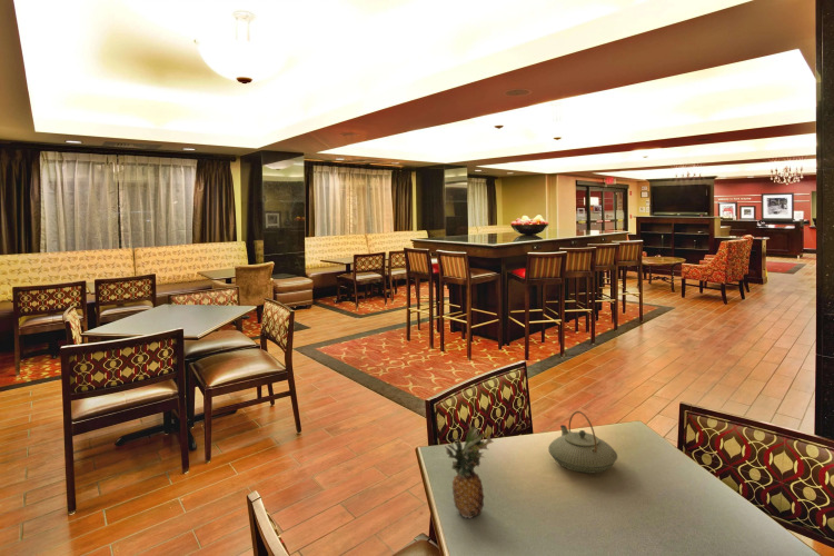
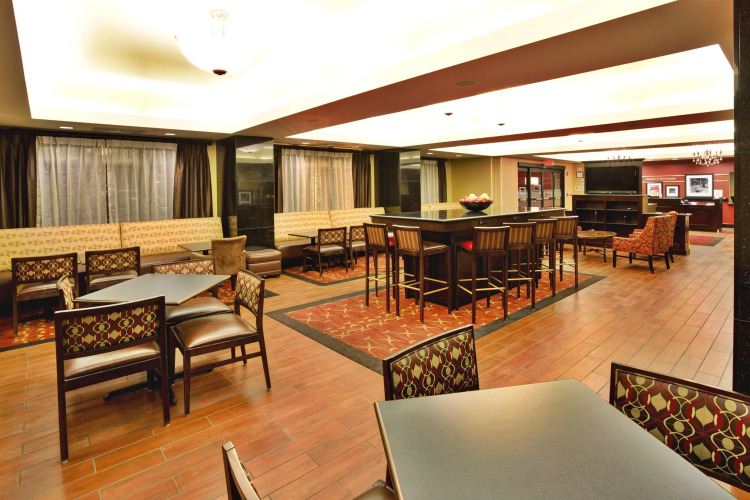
- fruit (469, 473)
- teapot (579, 436)
